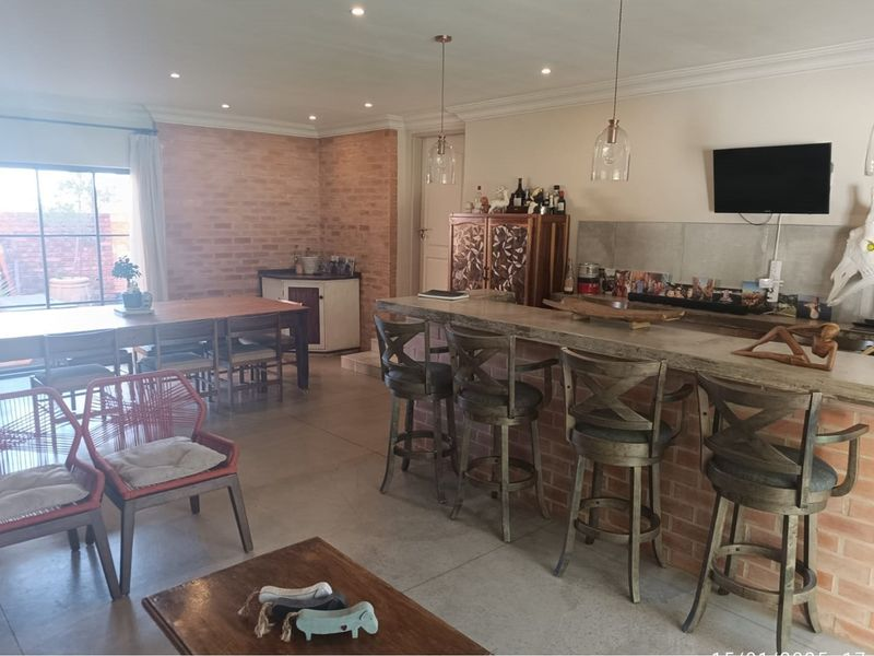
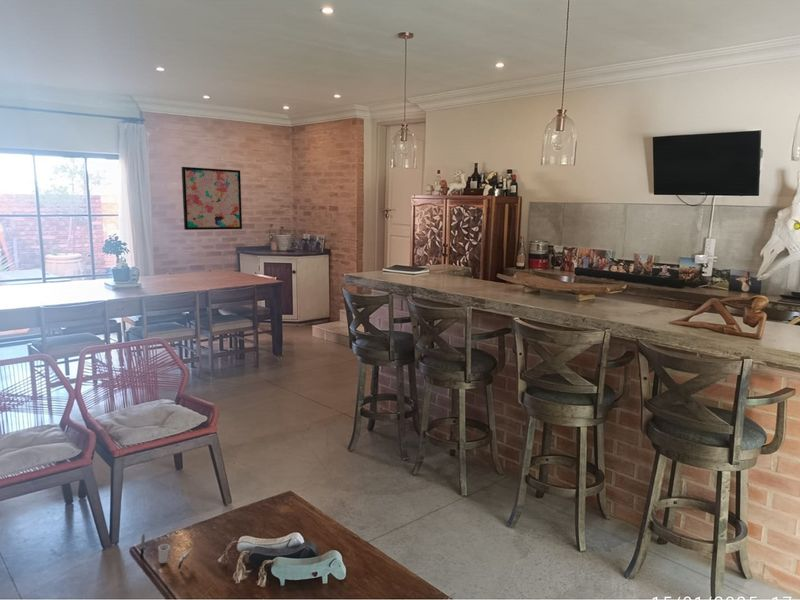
+ cup (161, 549)
+ wall art (213, 199)
